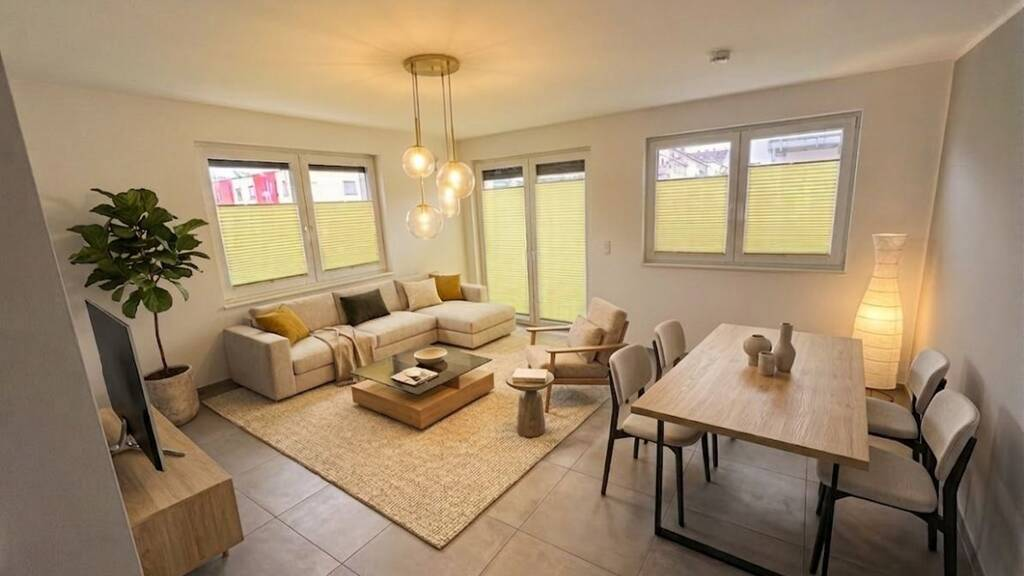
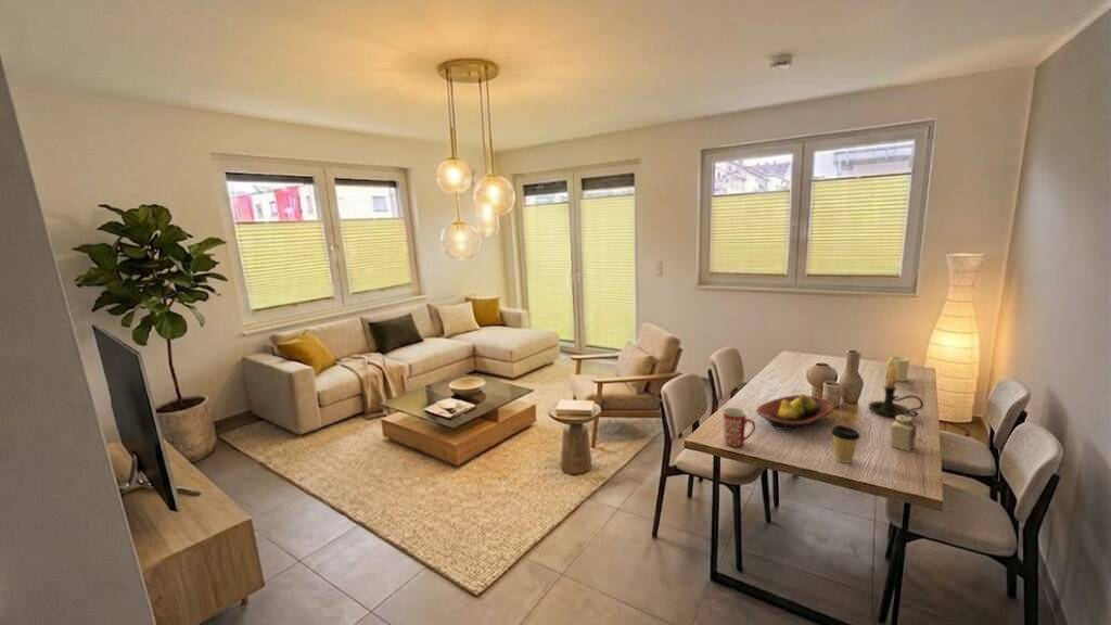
+ candle (897, 368)
+ fruit bowl (795, 408)
+ coffee cup (844, 444)
+ candle holder (895, 383)
+ salt shaker (903, 431)
+ mug (738, 429)
